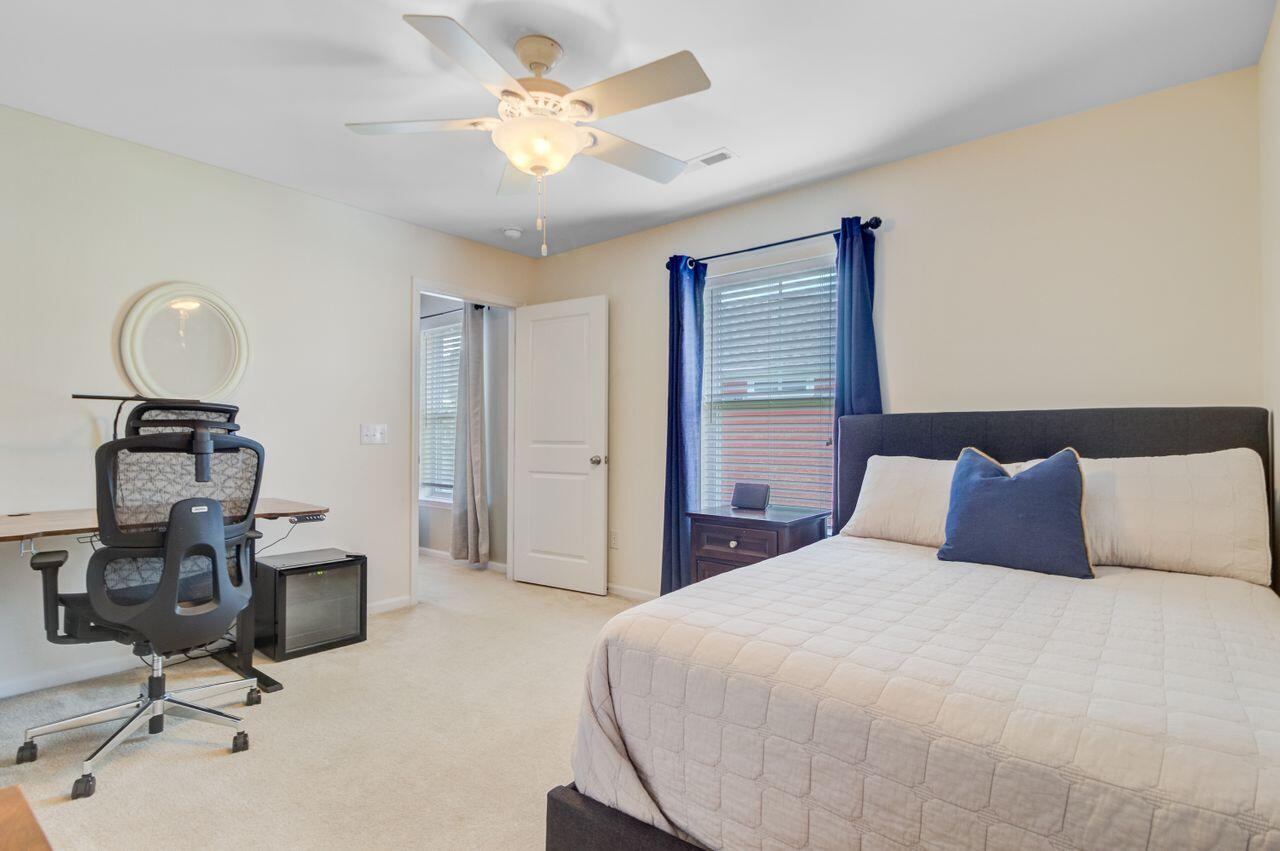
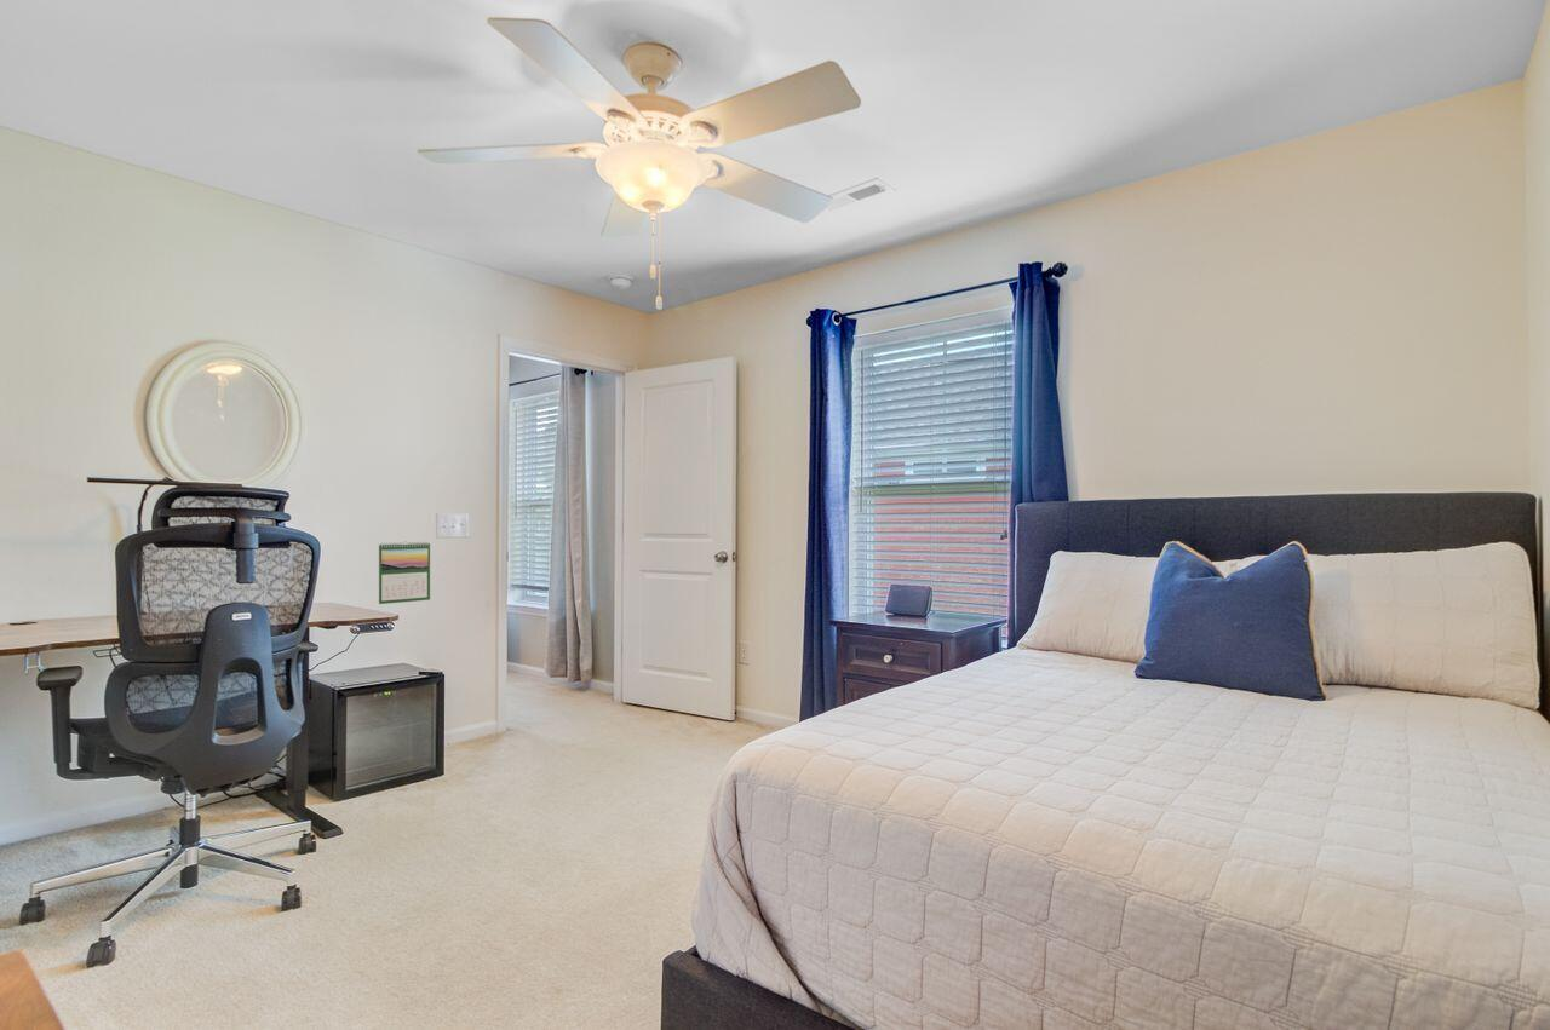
+ calendar (404, 571)
